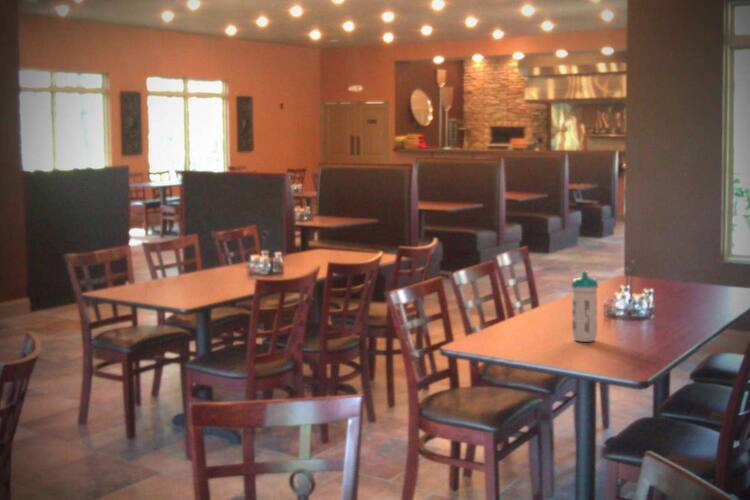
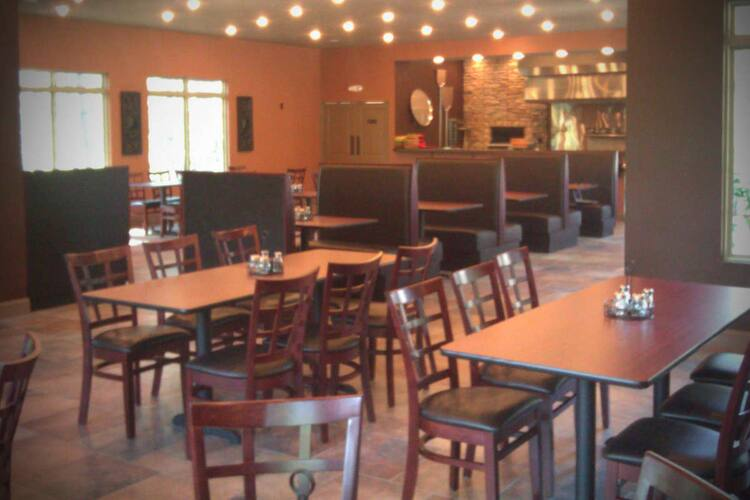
- water bottle (584, 306)
